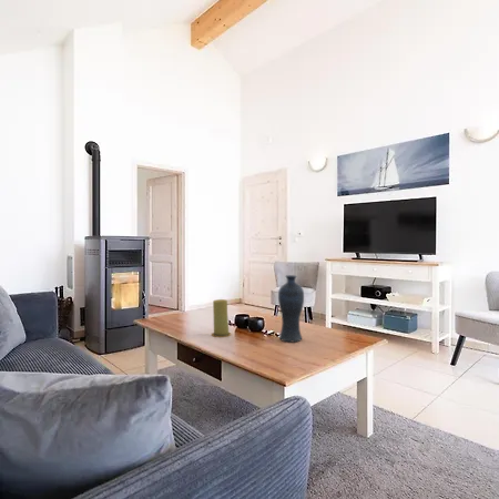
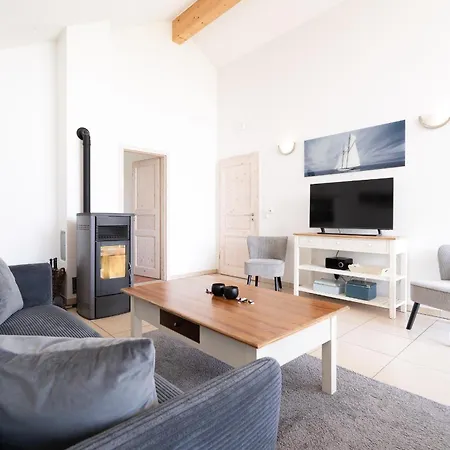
- candle (221, 317)
- vase (291, 307)
